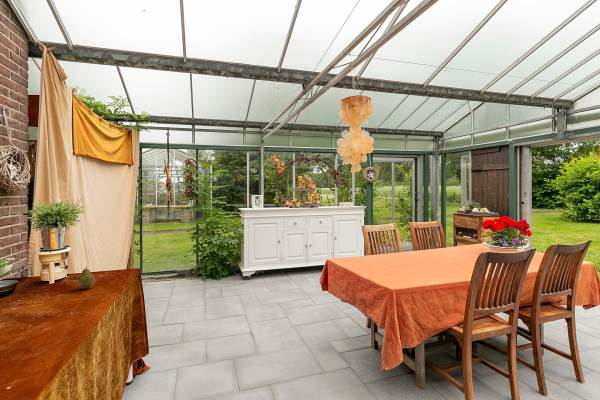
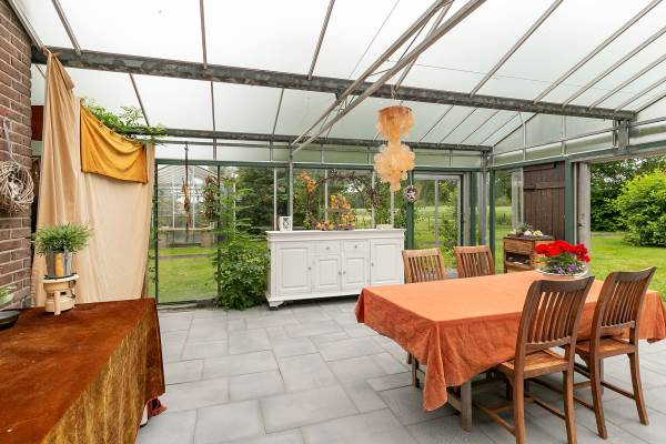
- fruit (86, 277)
